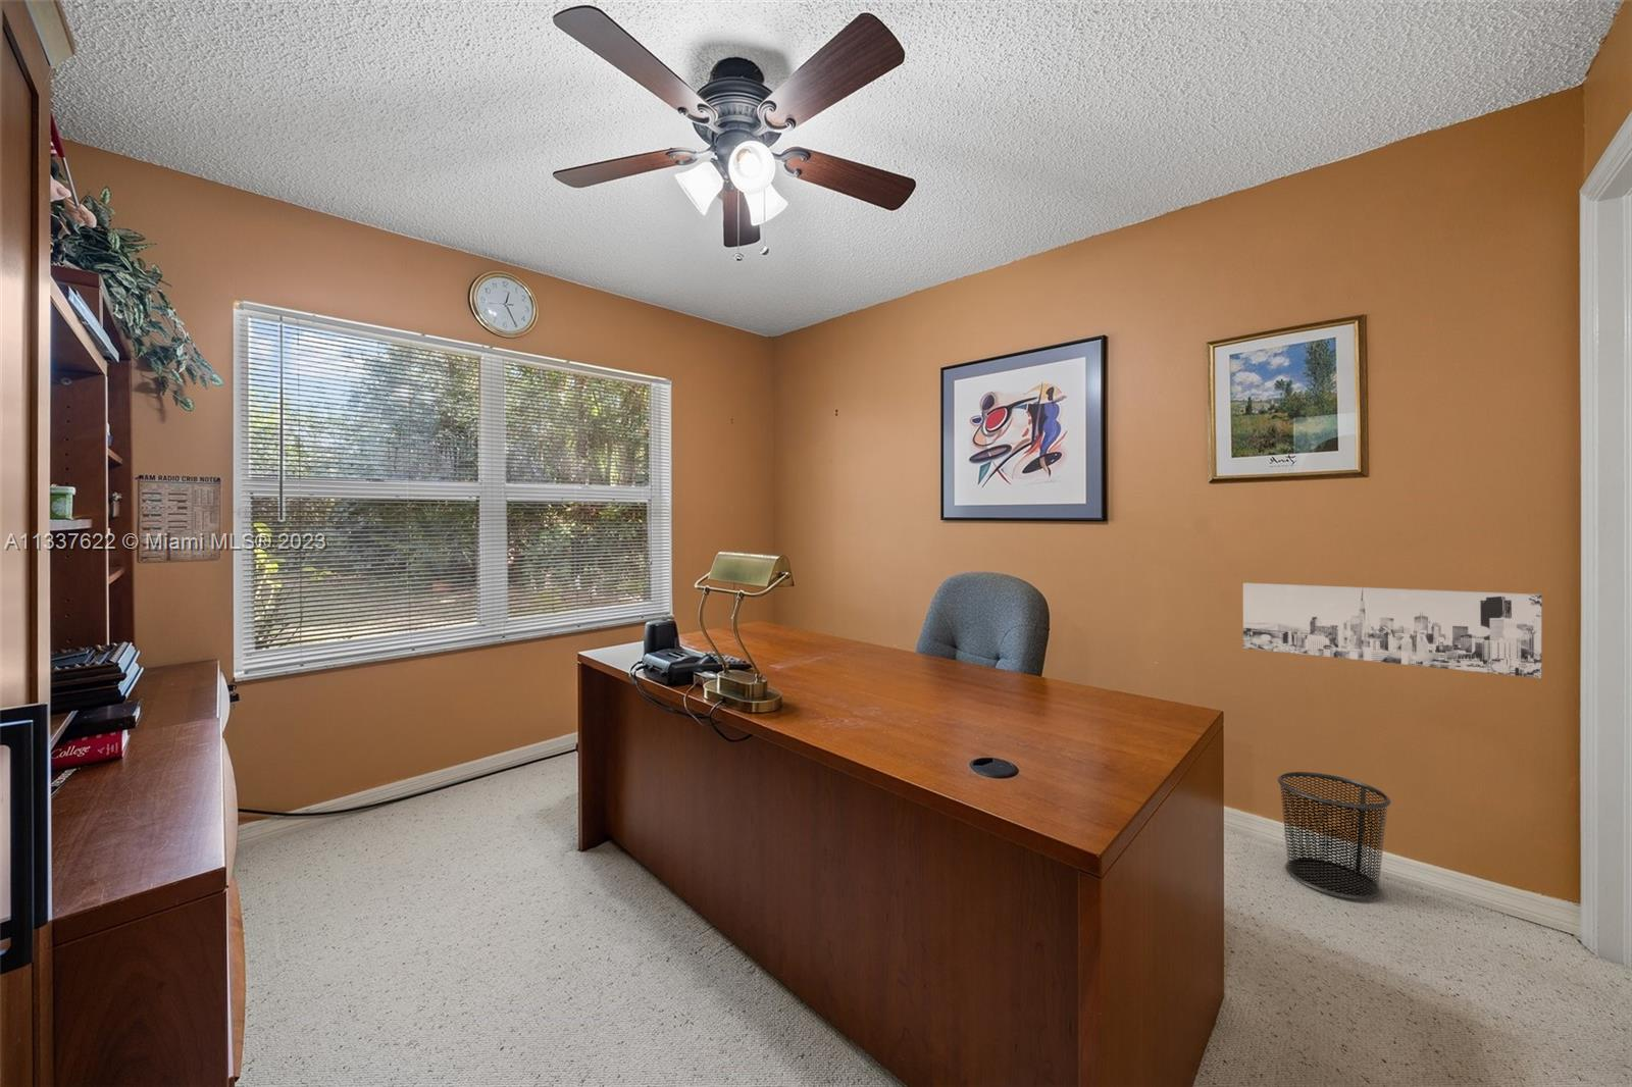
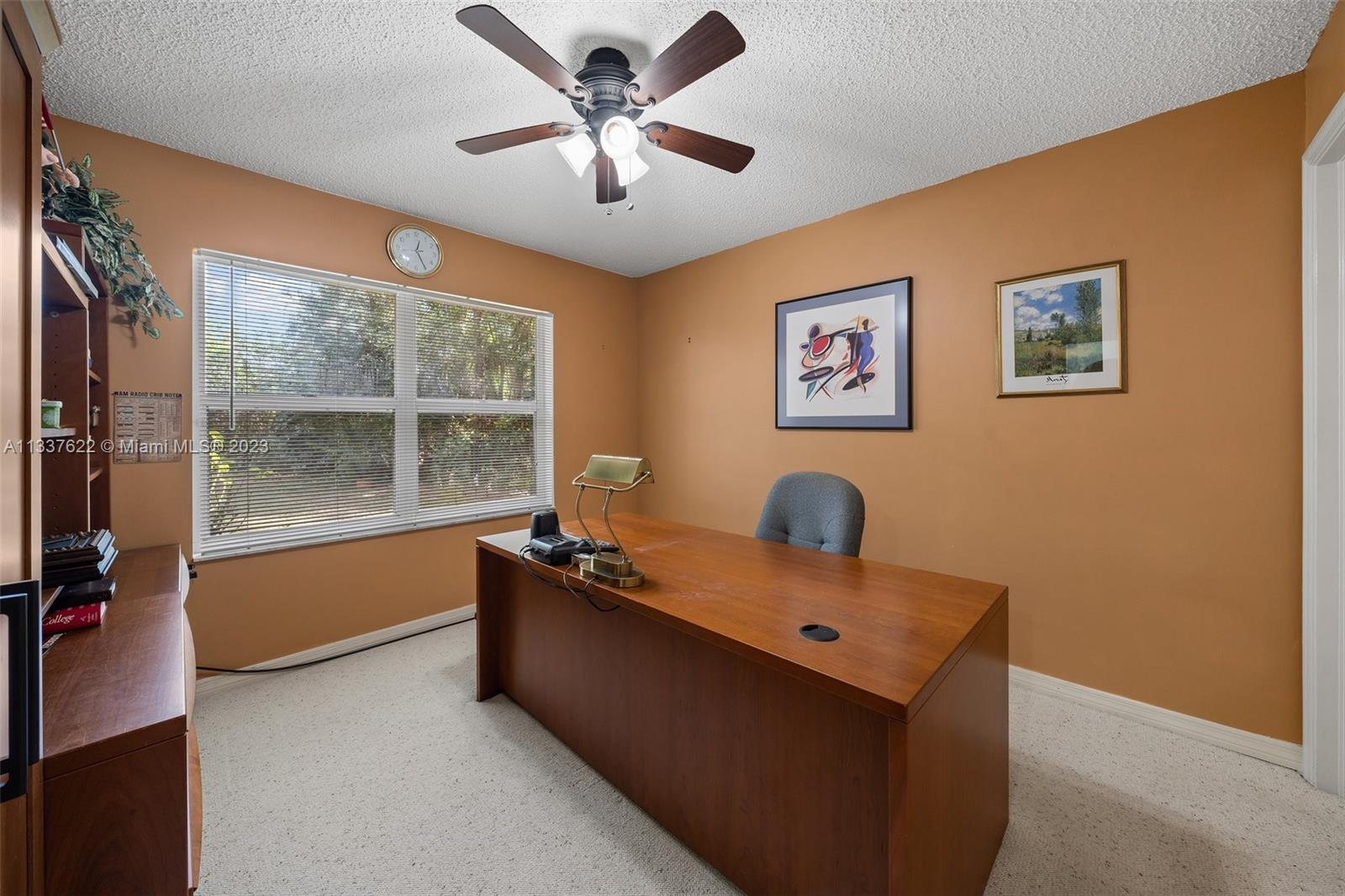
- waste bin (1331, 833)
- wall art (1374, 624)
